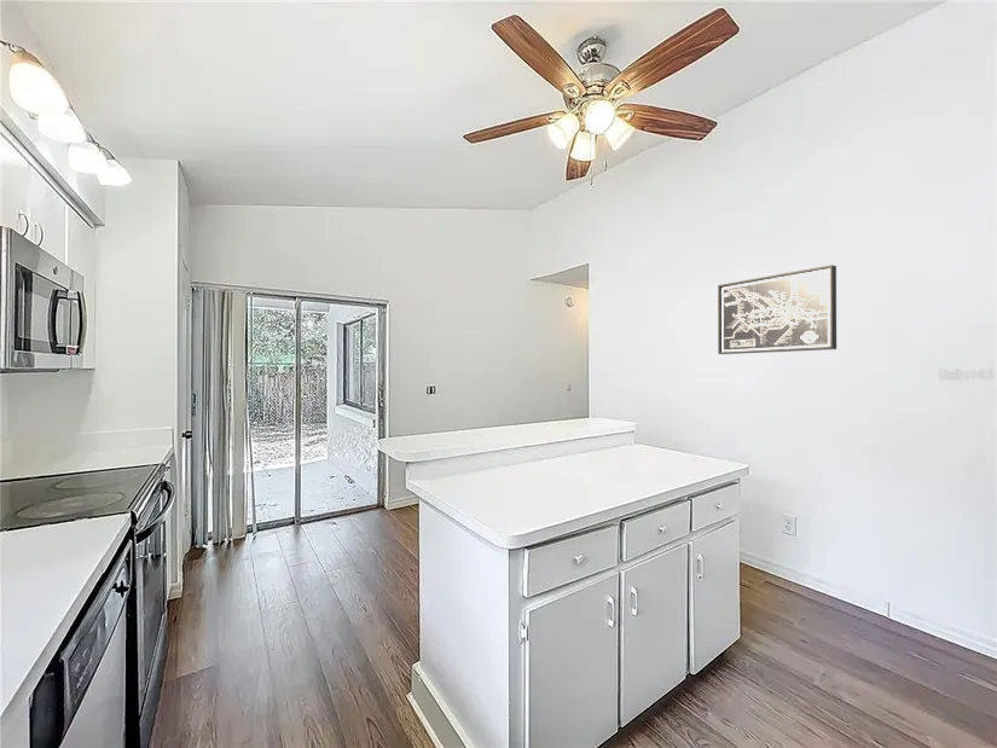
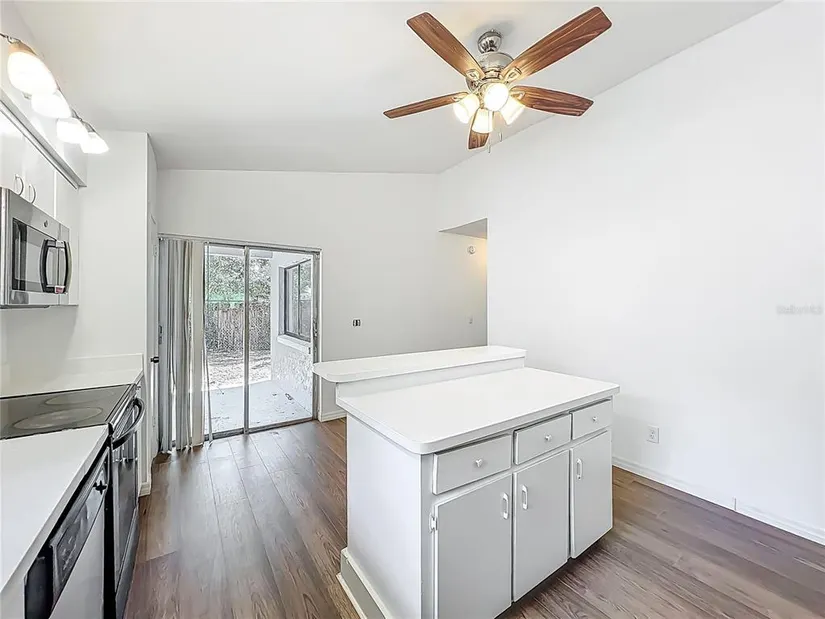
- wall art (771, 314)
